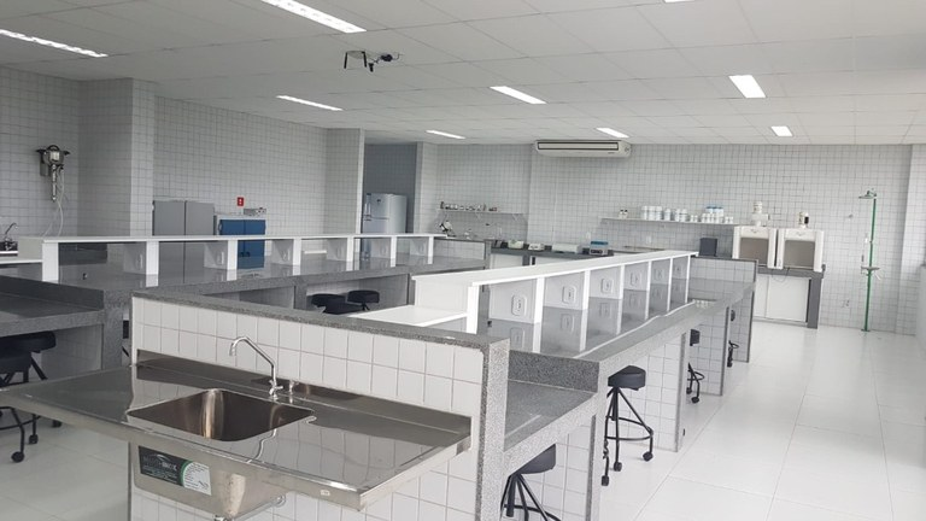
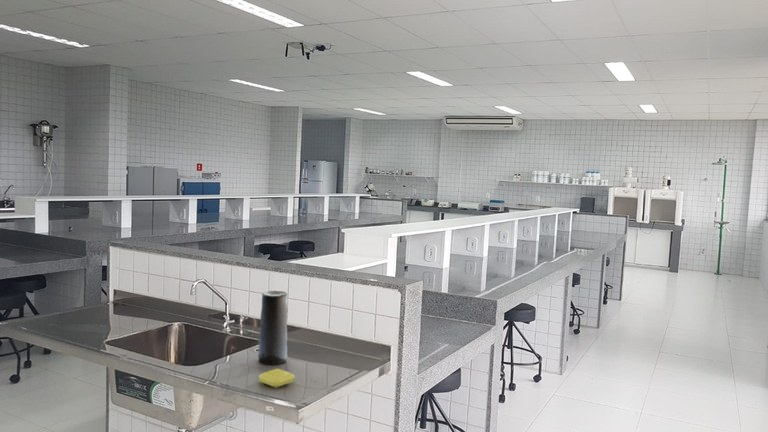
+ soap bar (276, 377)
+ paper towel roll (273, 326)
